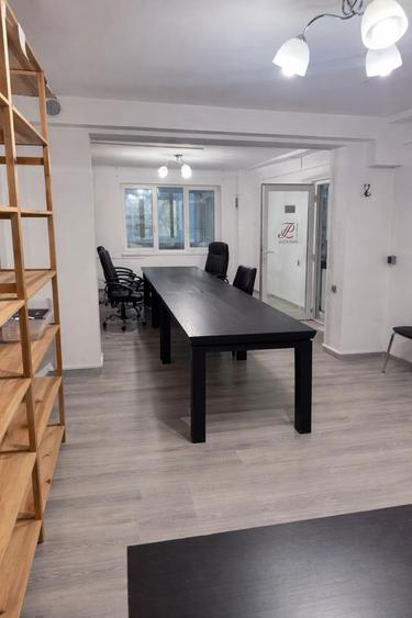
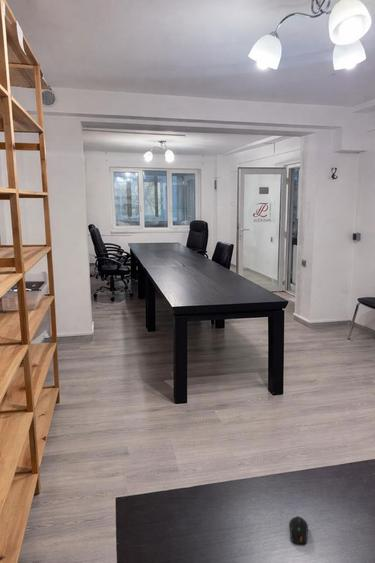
+ computer mouse (298, 527)
